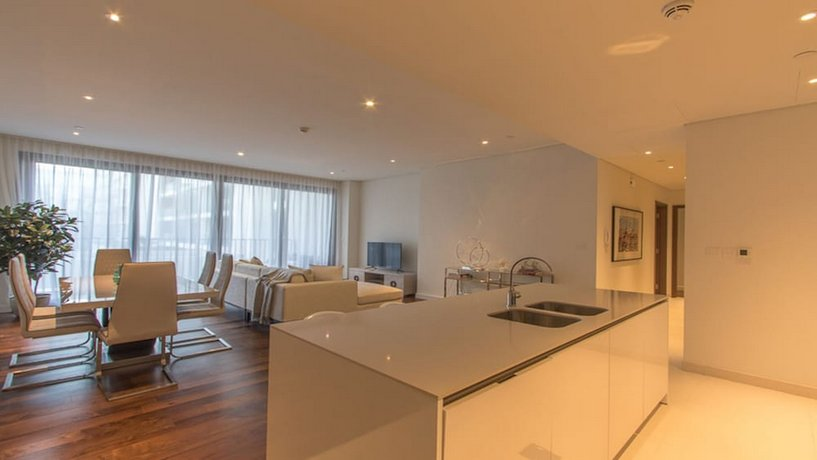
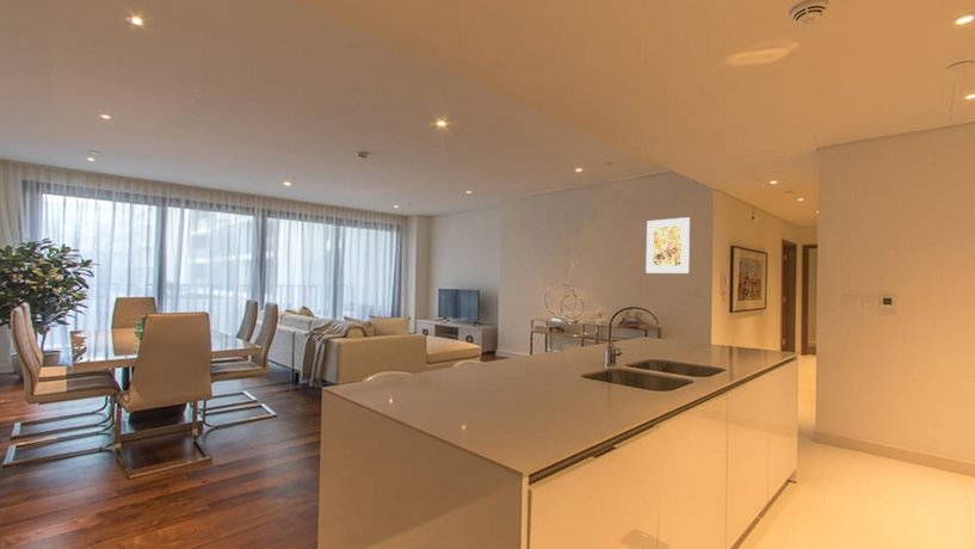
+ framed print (667, 246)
